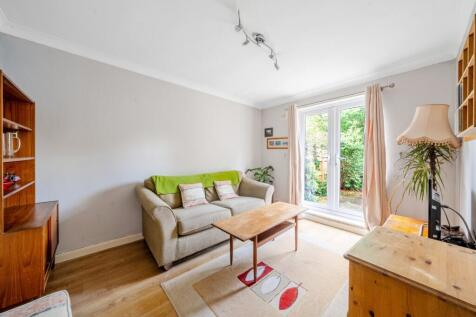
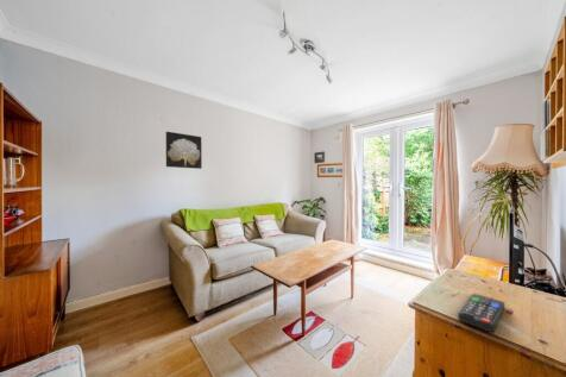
+ remote control (482, 309)
+ wall art (184, 151)
